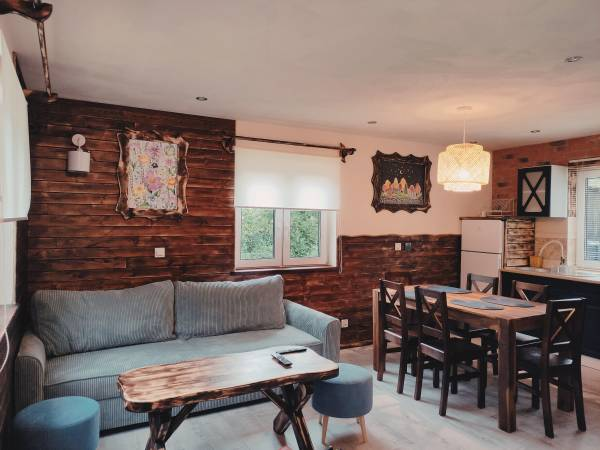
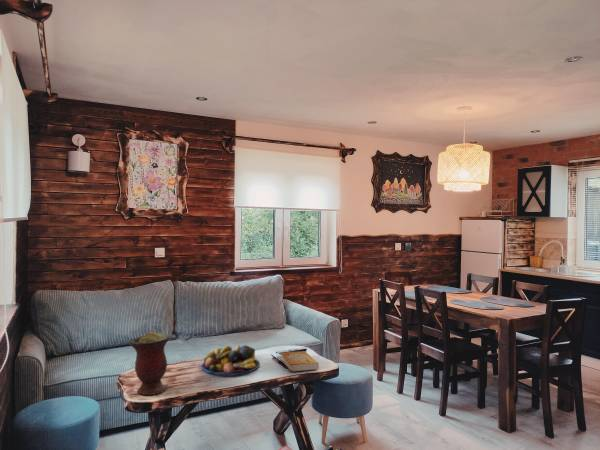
+ vase (149, 361)
+ book (298, 360)
+ fruit bowl (230, 355)
